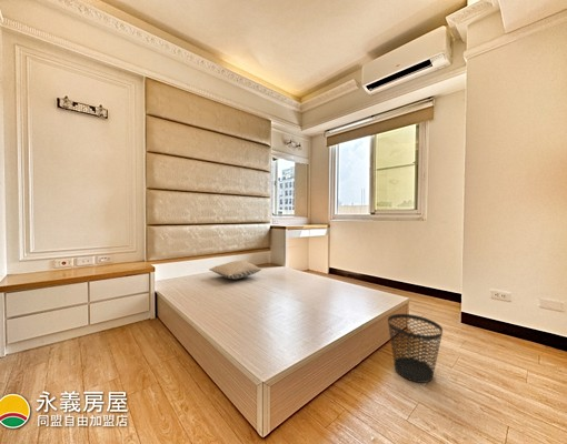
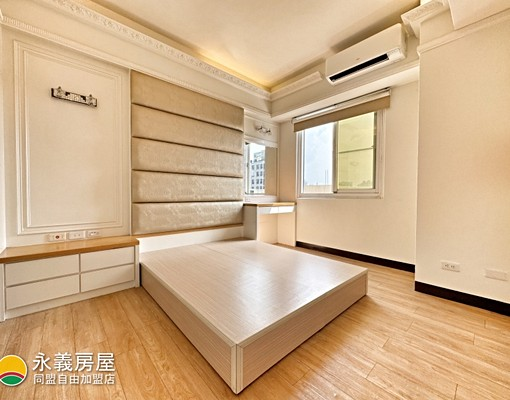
- wastebasket (412, 347)
- pillow (235, 270)
